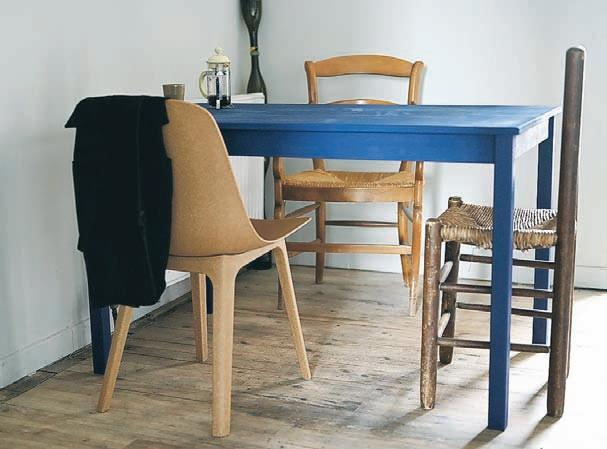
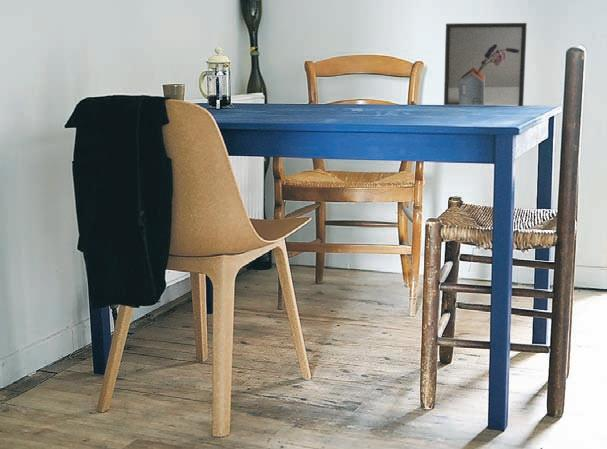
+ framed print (483, 80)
